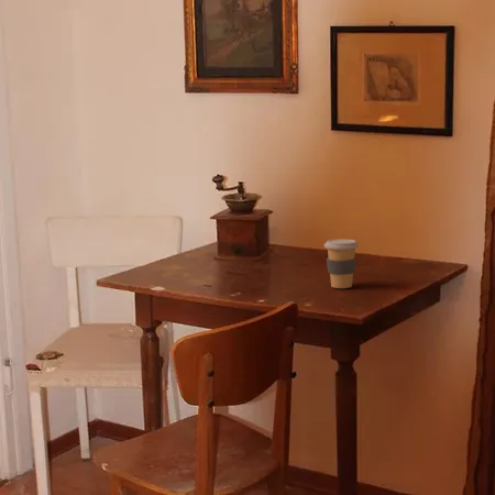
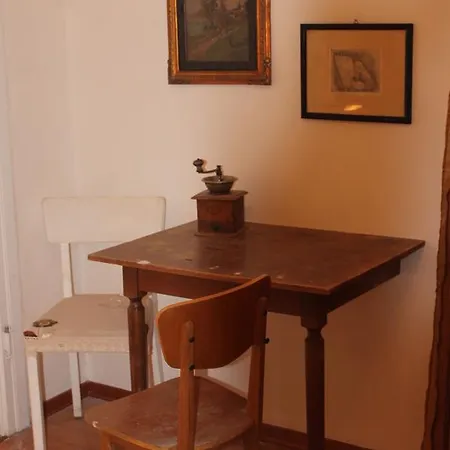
- coffee cup (341, 263)
